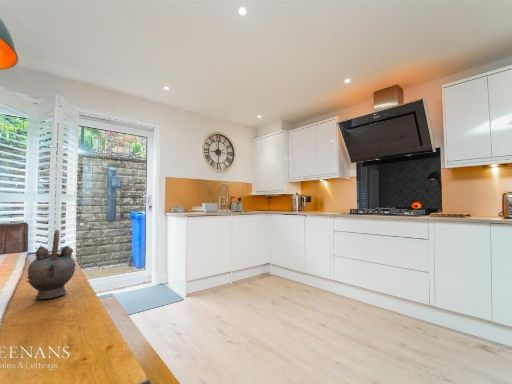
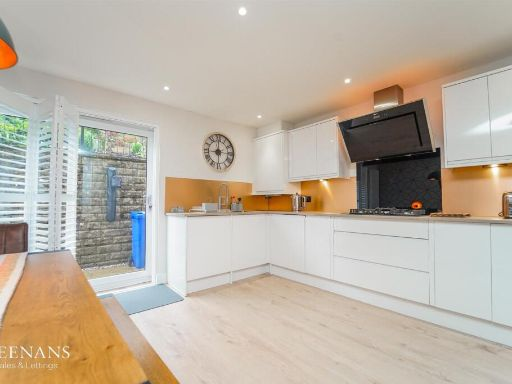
- teapot (52, 263)
